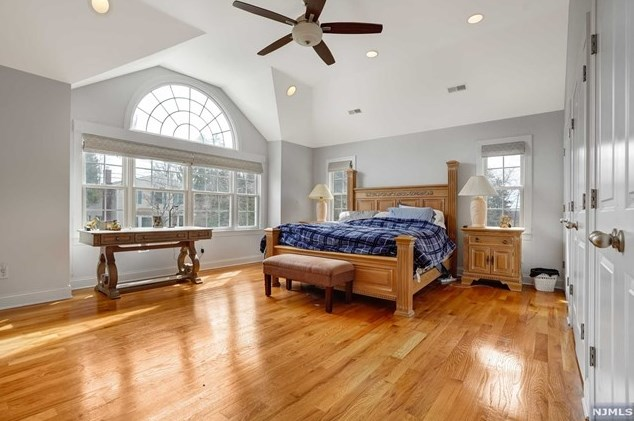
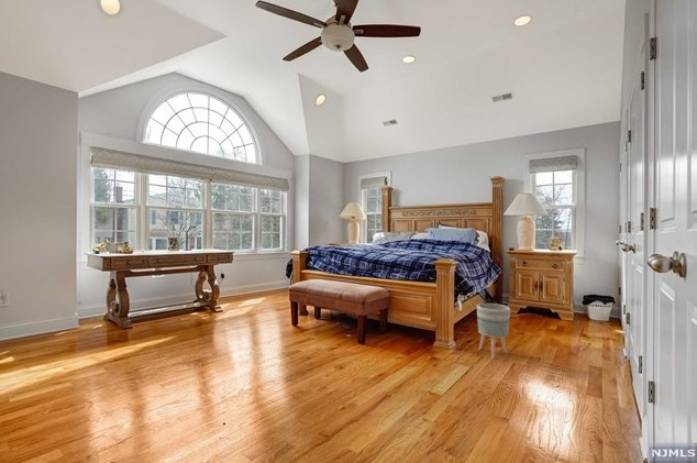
+ planter (493, 330)
